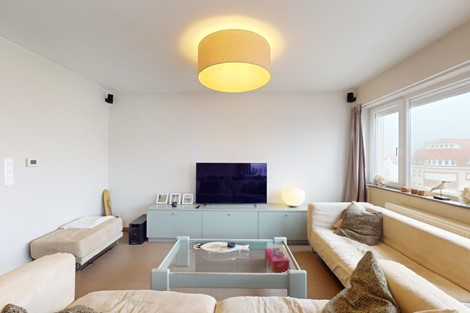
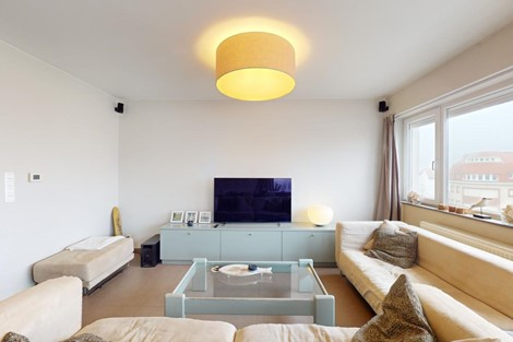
- tissue box (276, 259)
